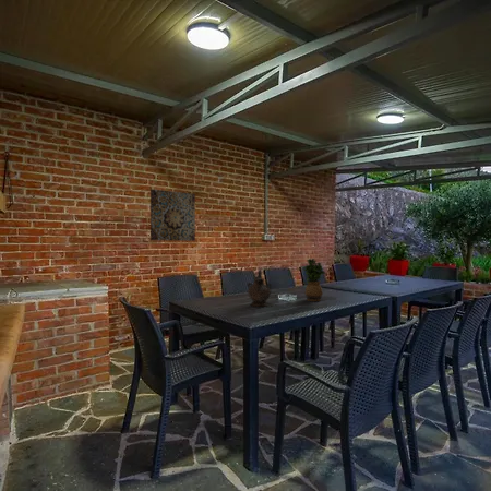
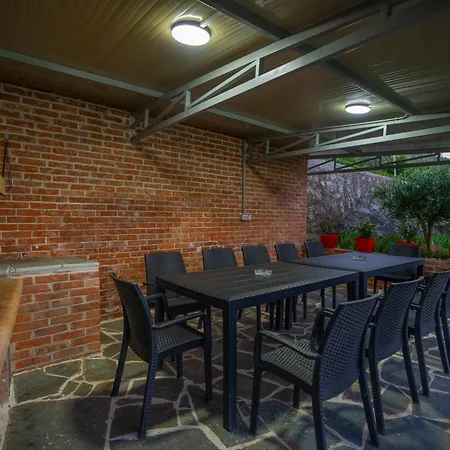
- potted plant (313, 278)
- wall art (173, 216)
- ceremonial vessel (259, 287)
